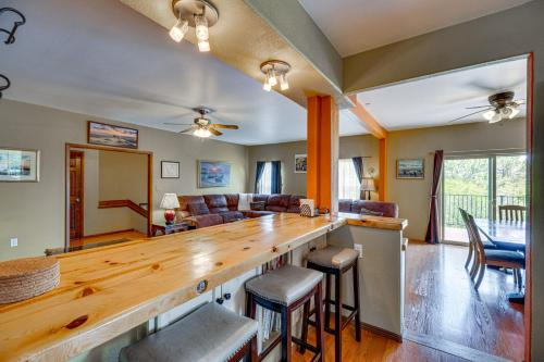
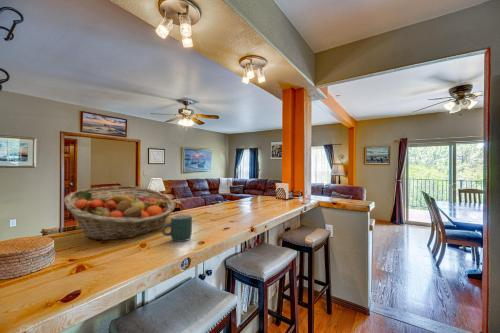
+ fruit basket (126, 208)
+ mug (178, 228)
